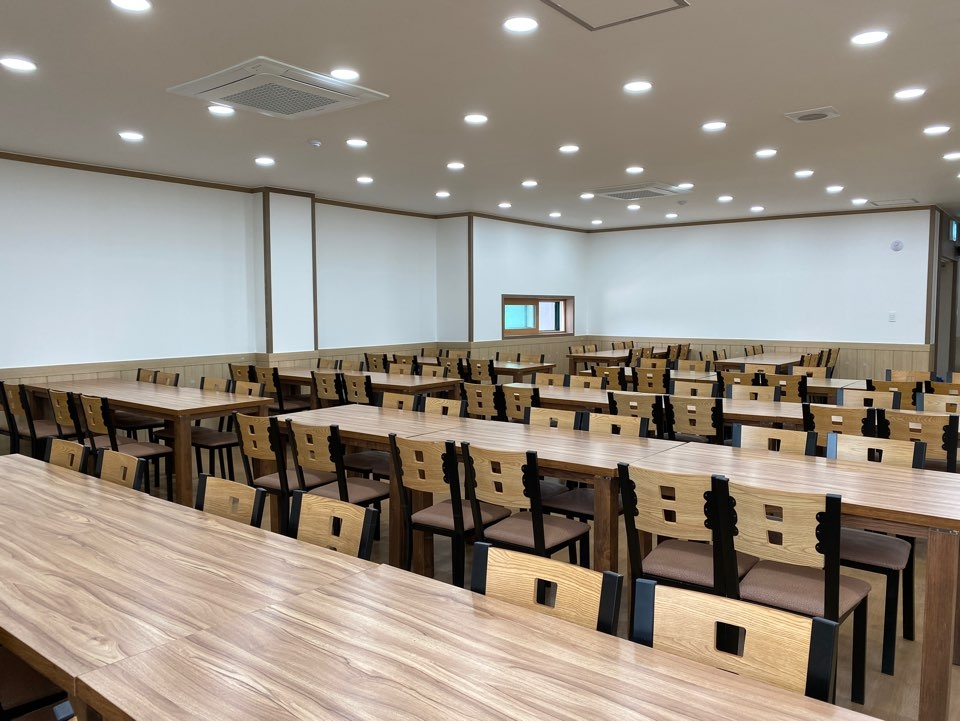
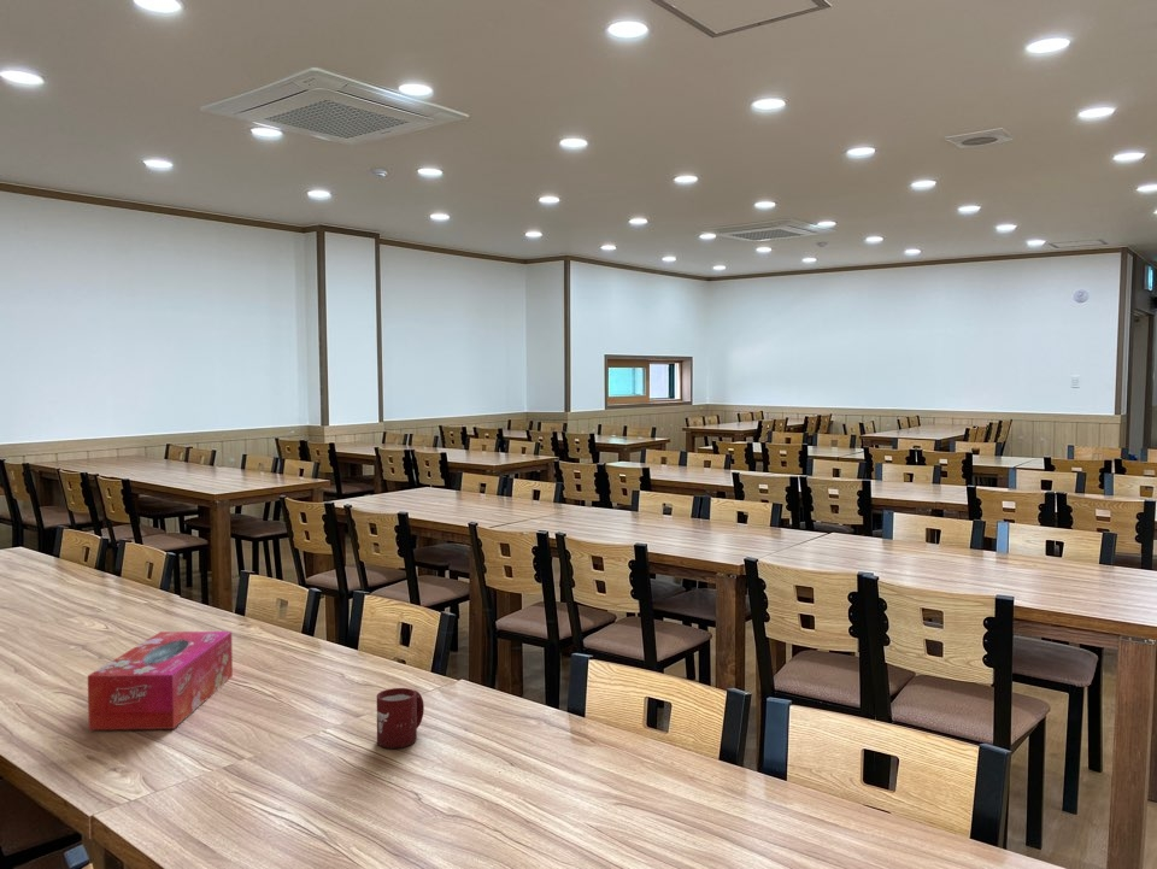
+ cup (403, 714)
+ tissue box (166, 676)
